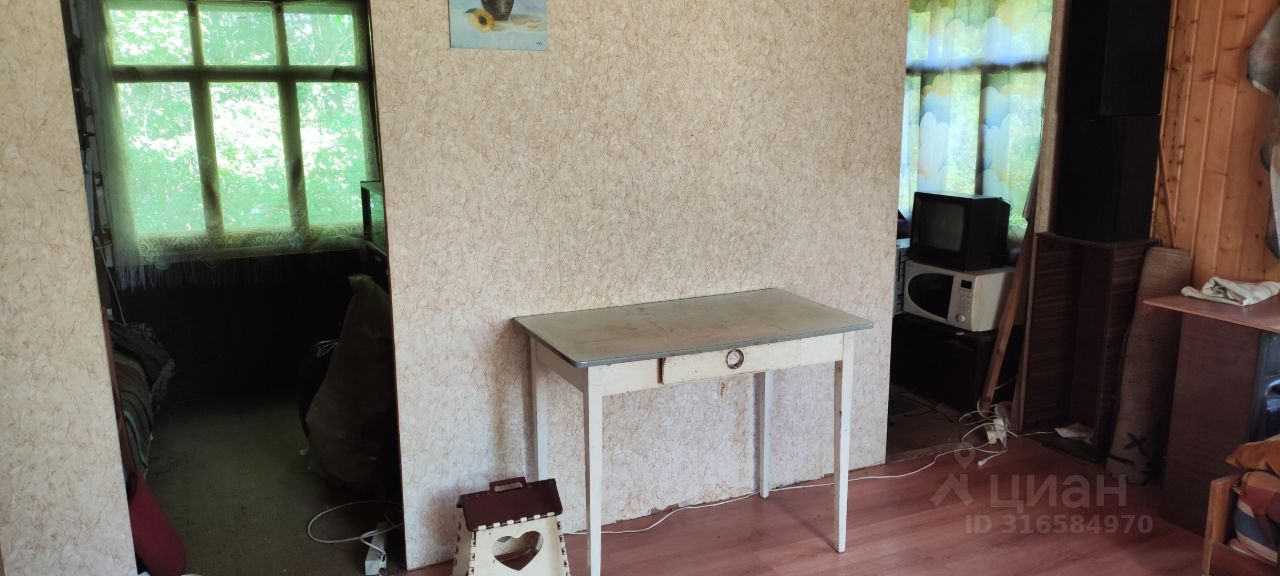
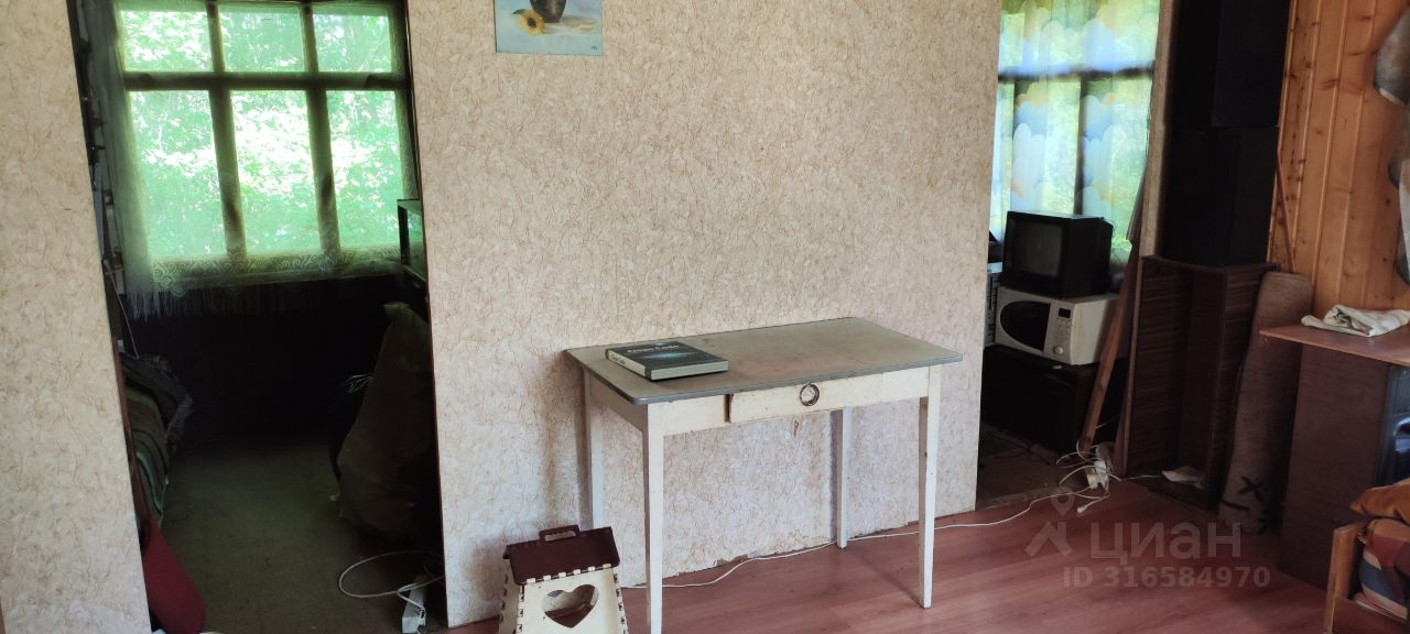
+ book (664, 359)
